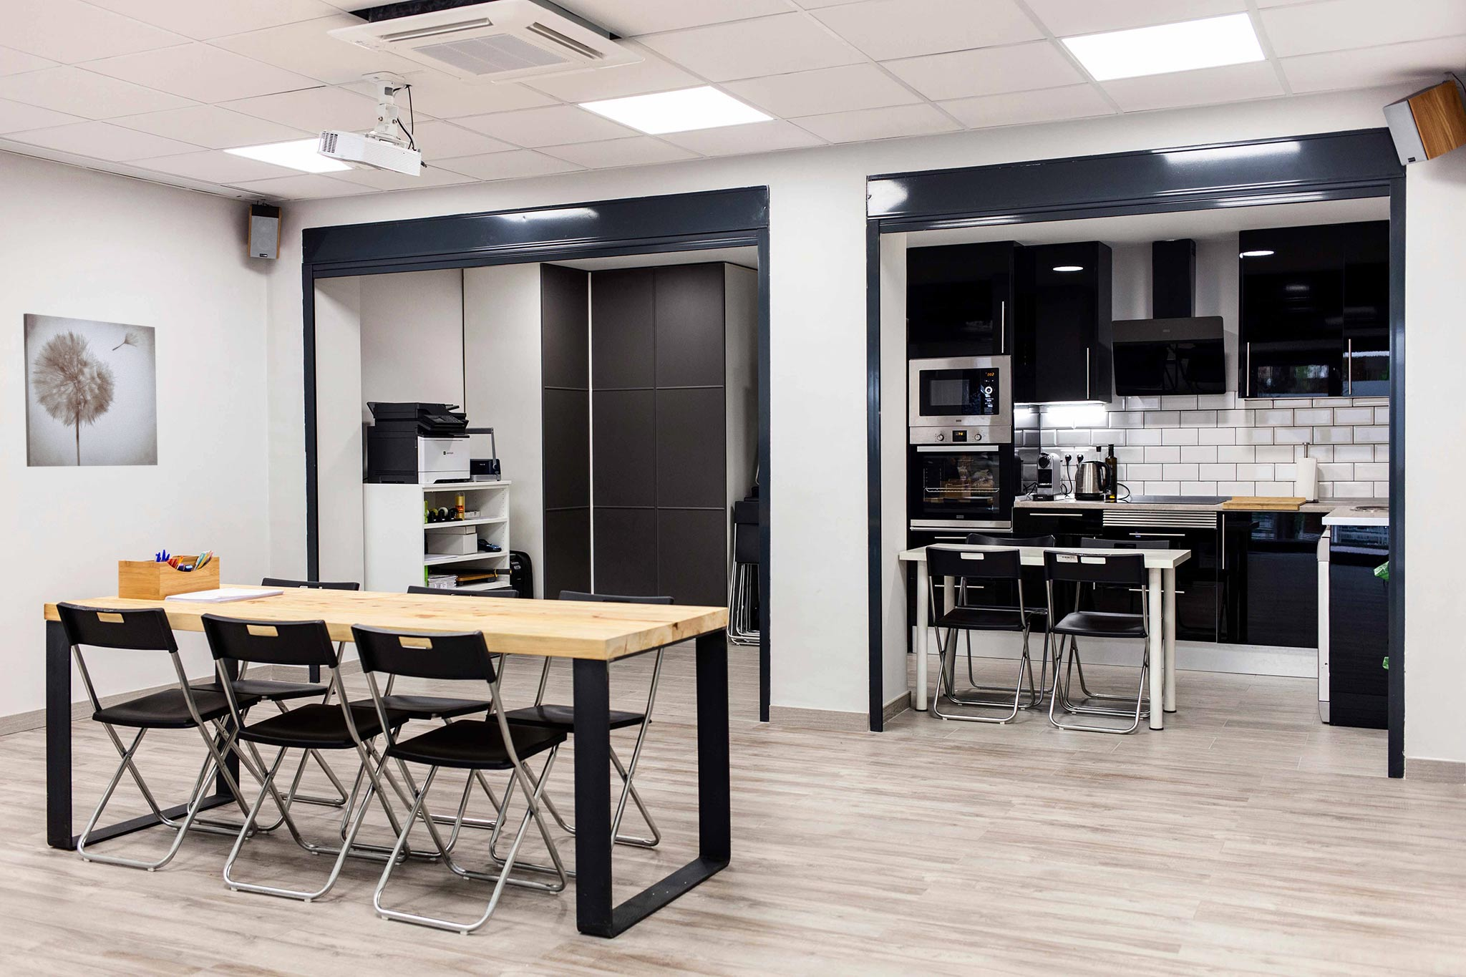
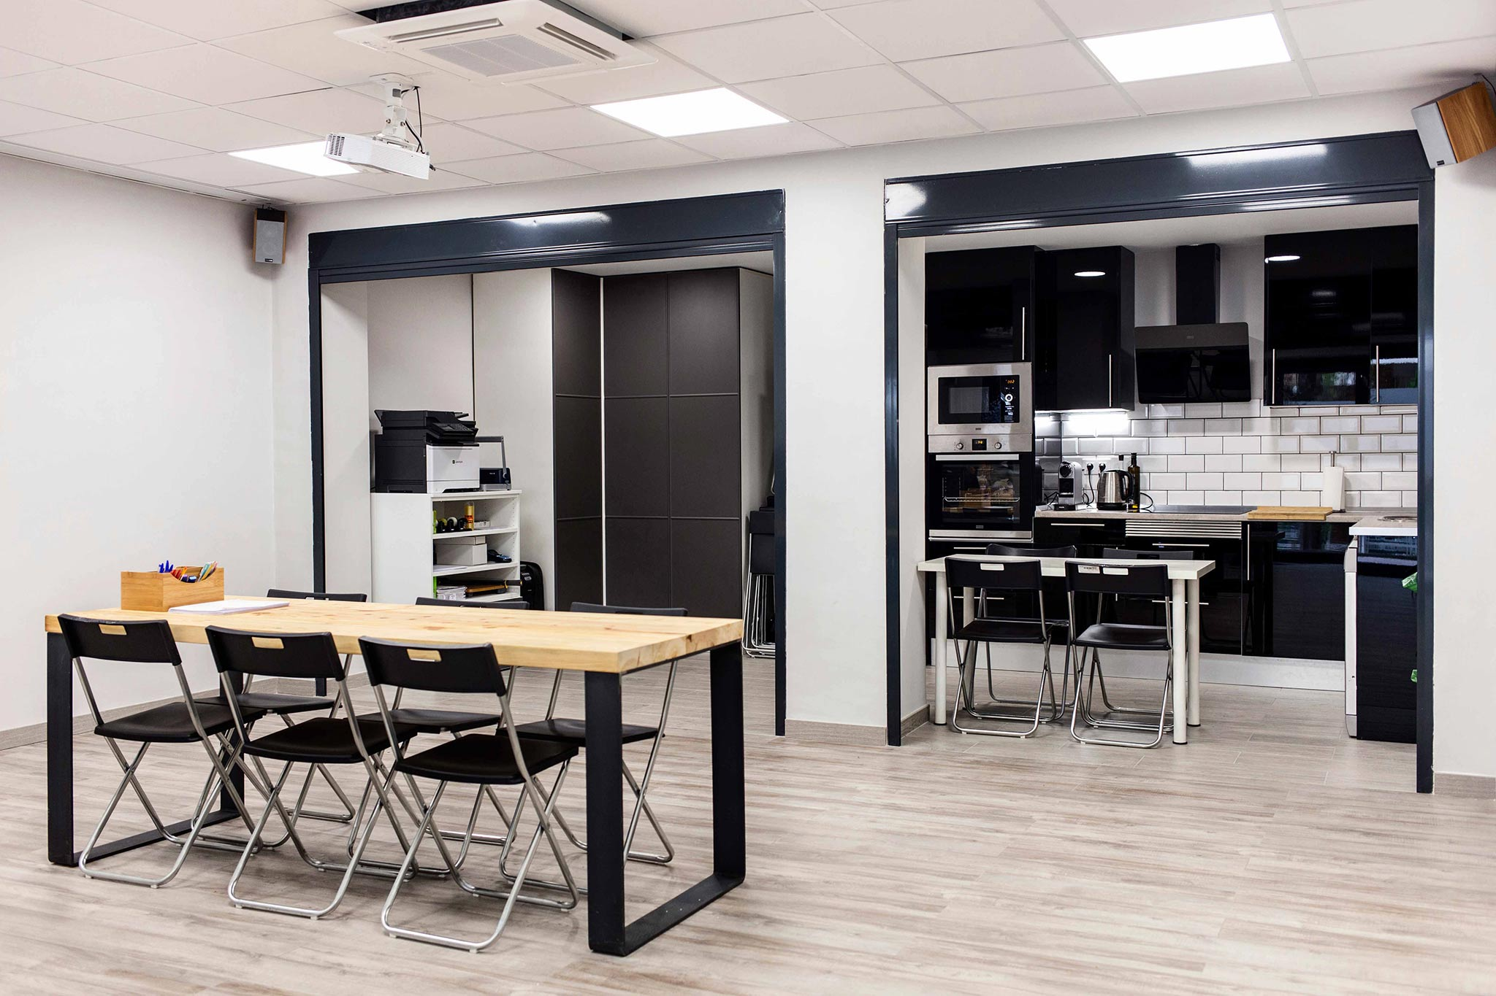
- wall art (94, 393)
